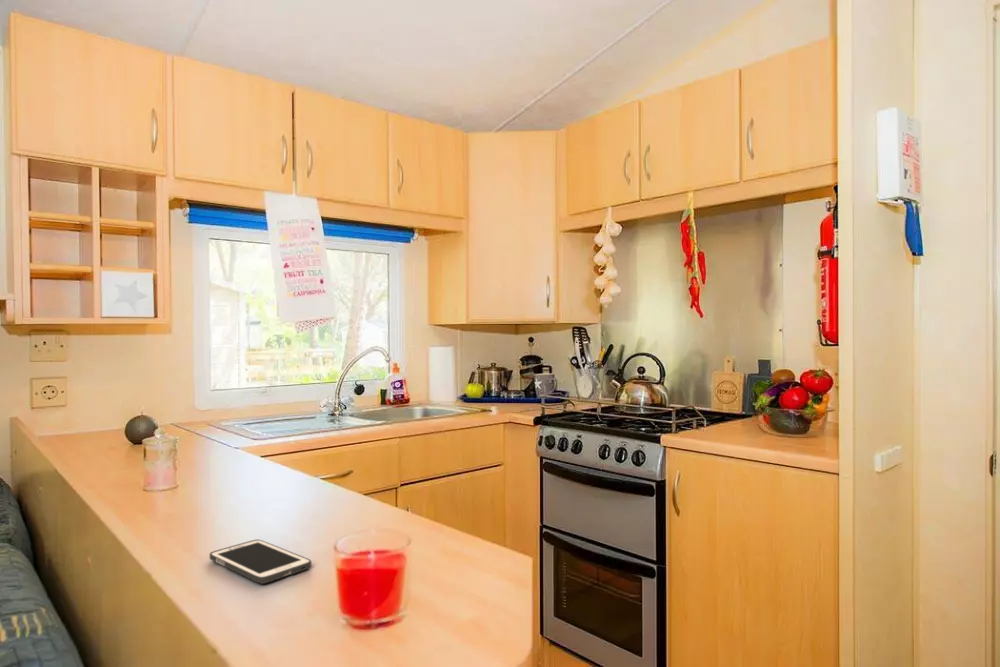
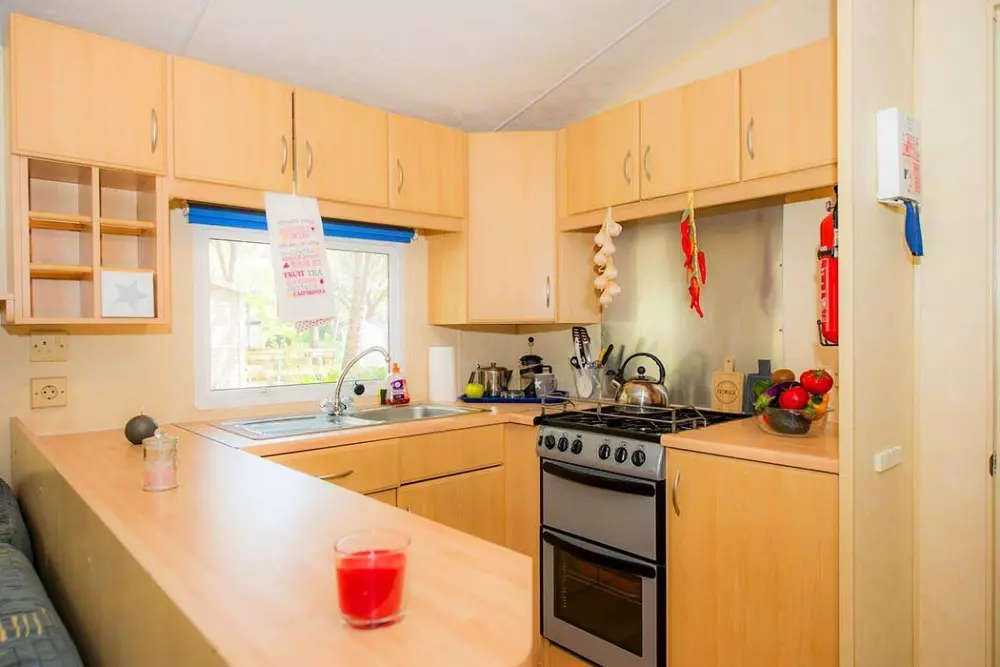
- cell phone (259, 560)
